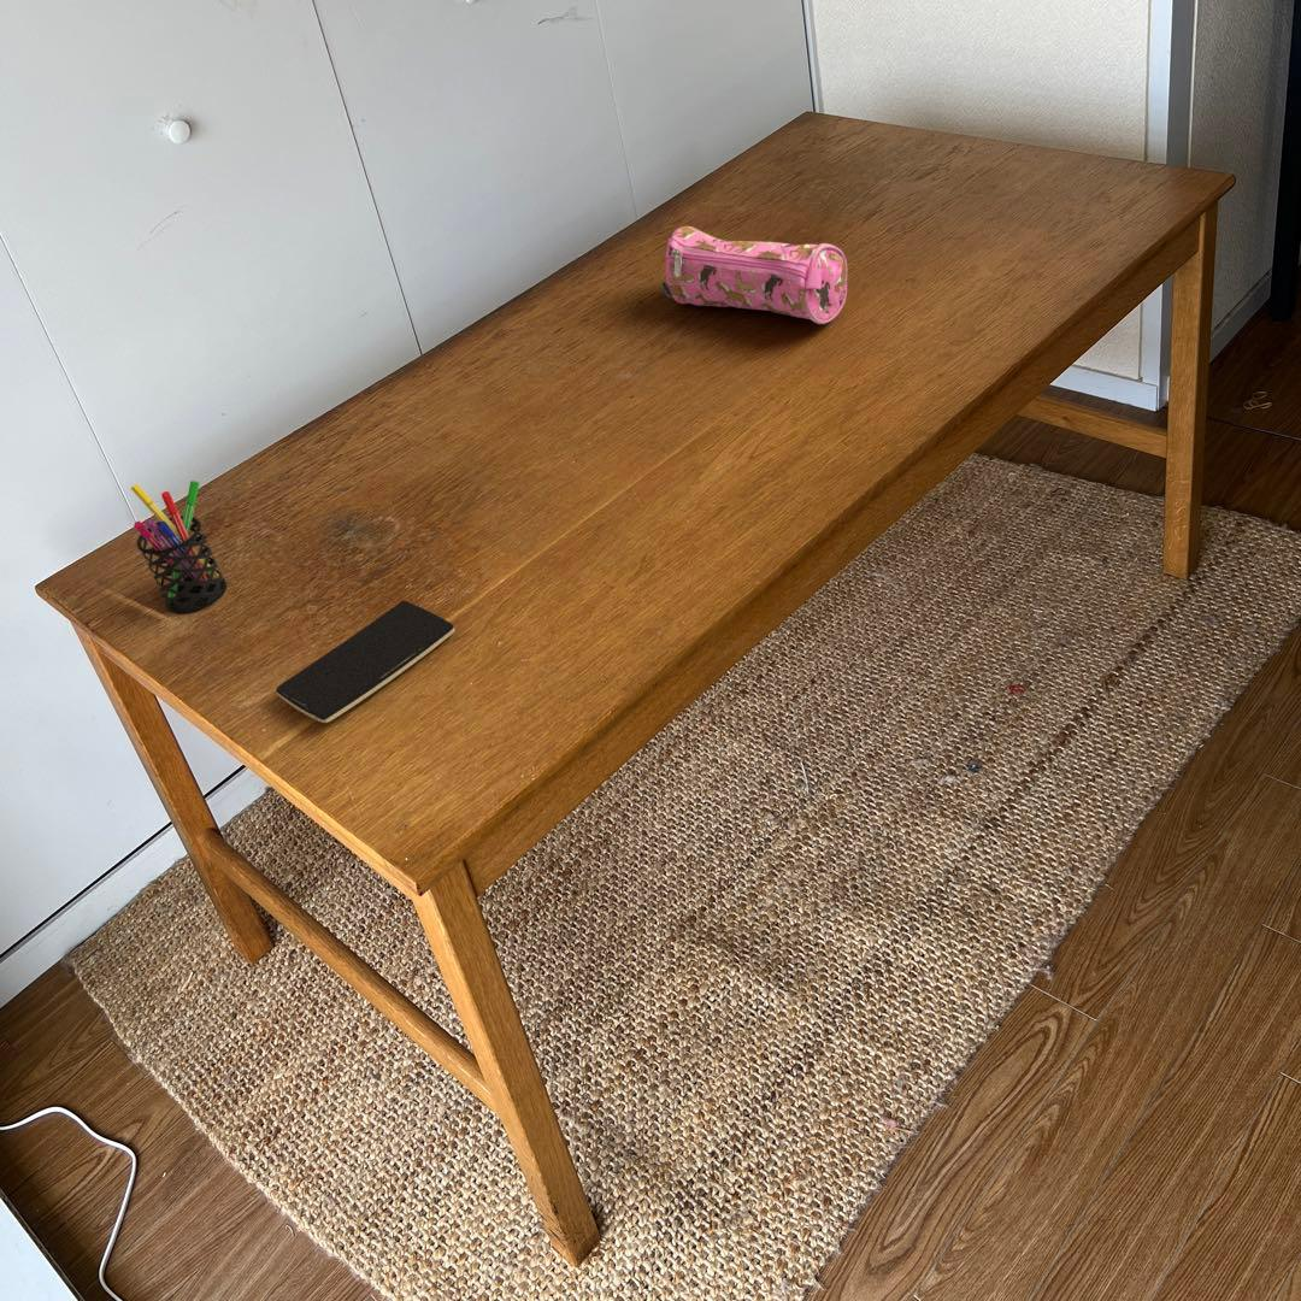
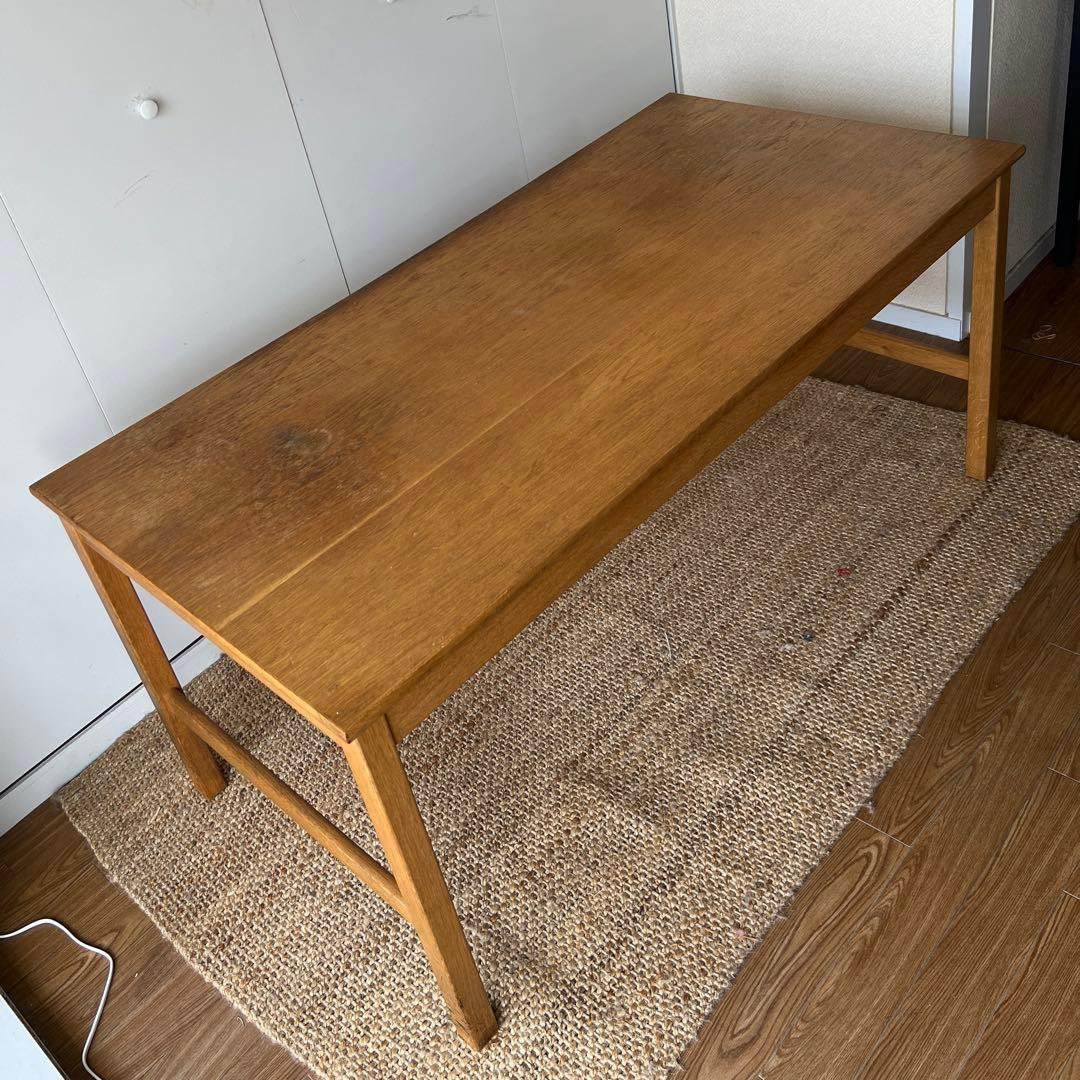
- smartphone (366, 660)
- pen holder (179, 538)
- pencil case (754, 273)
